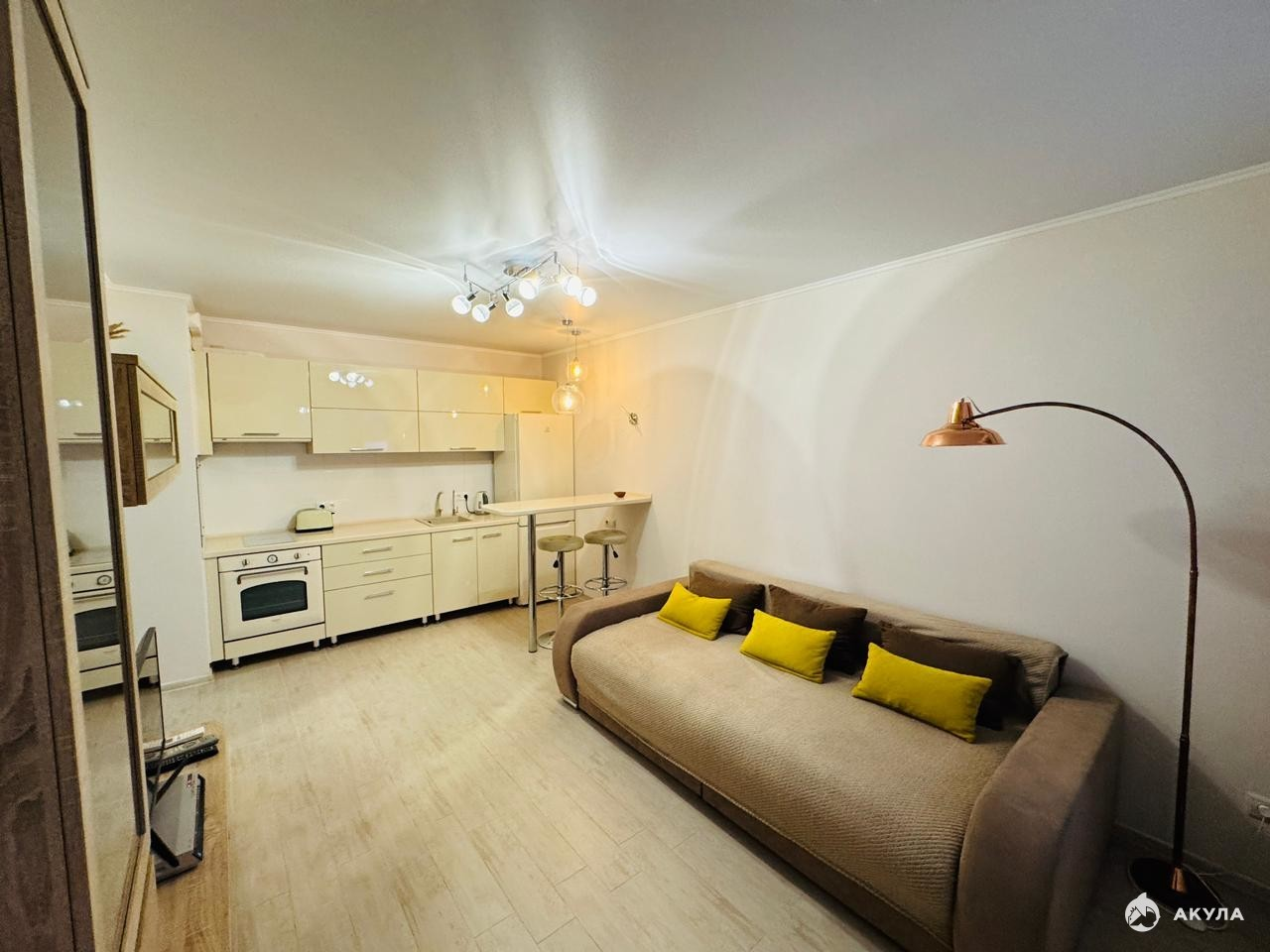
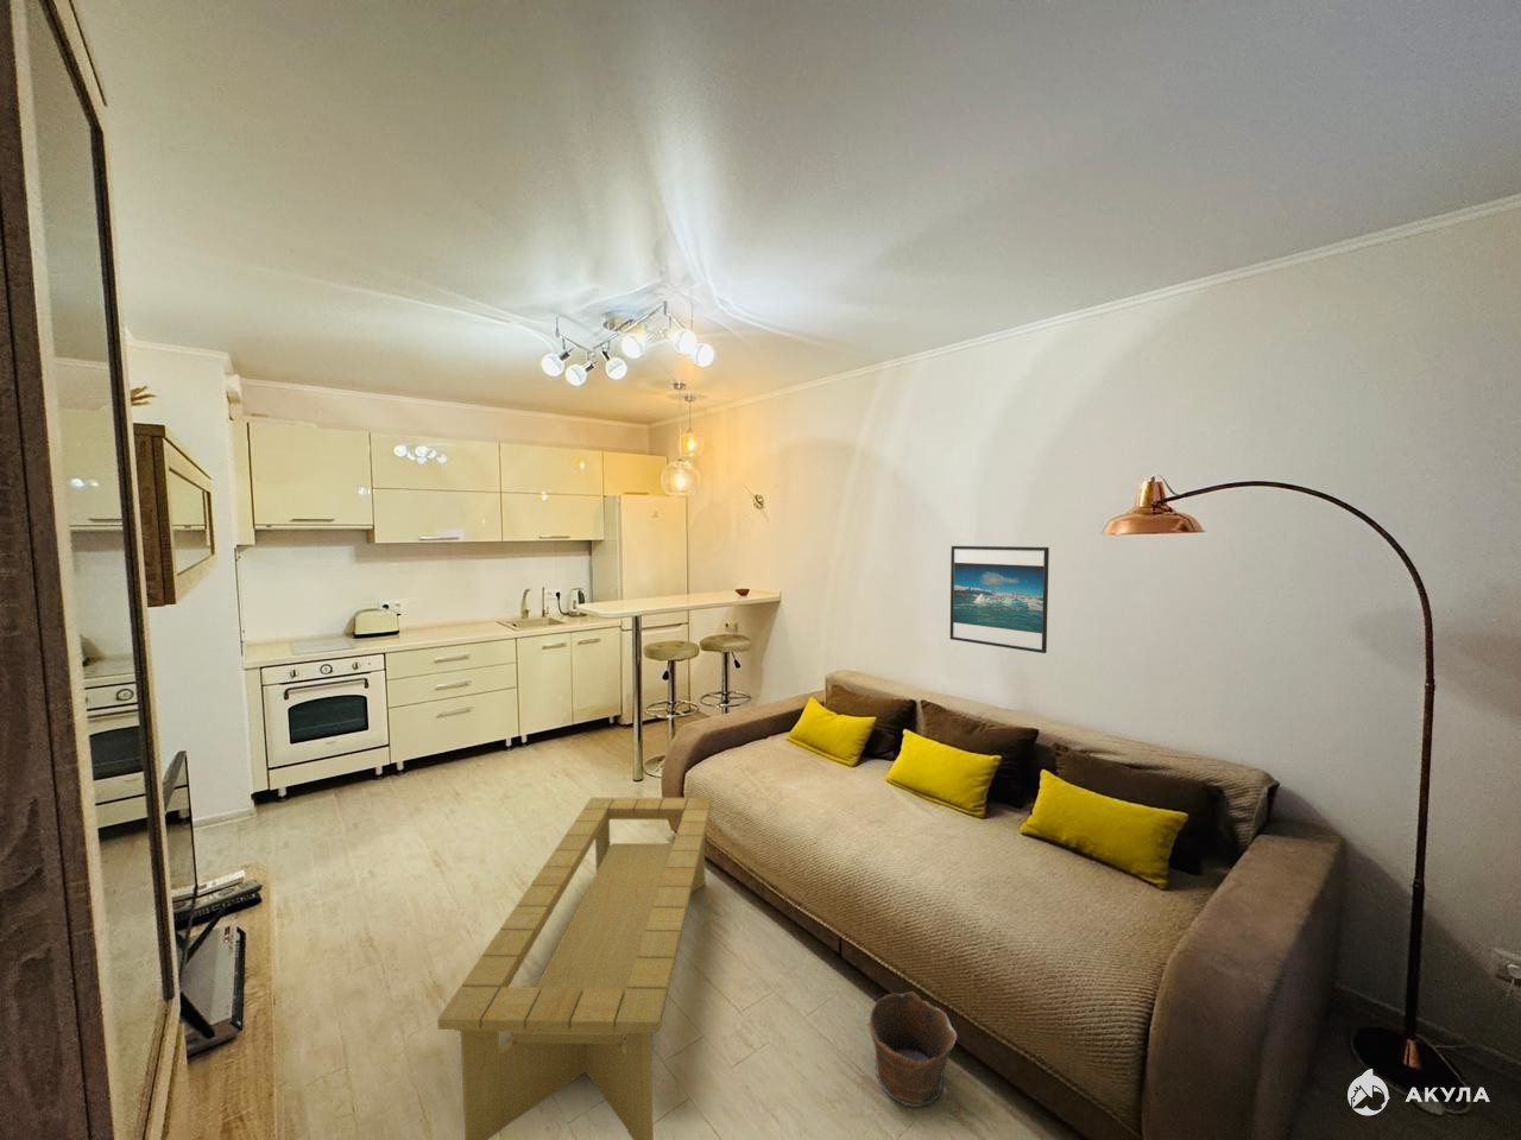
+ coffee table (616, 928)
+ clay pot (909, 1037)
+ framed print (995, 596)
